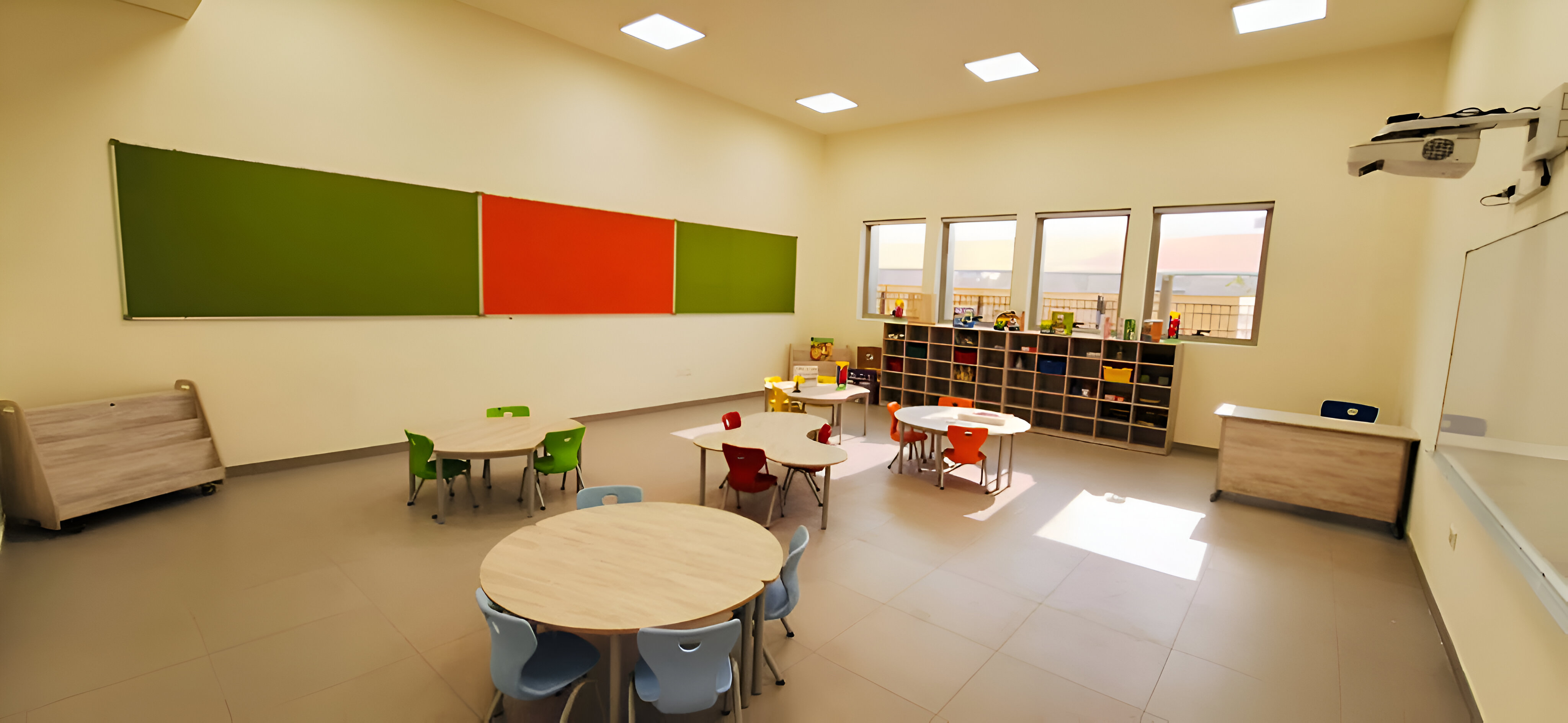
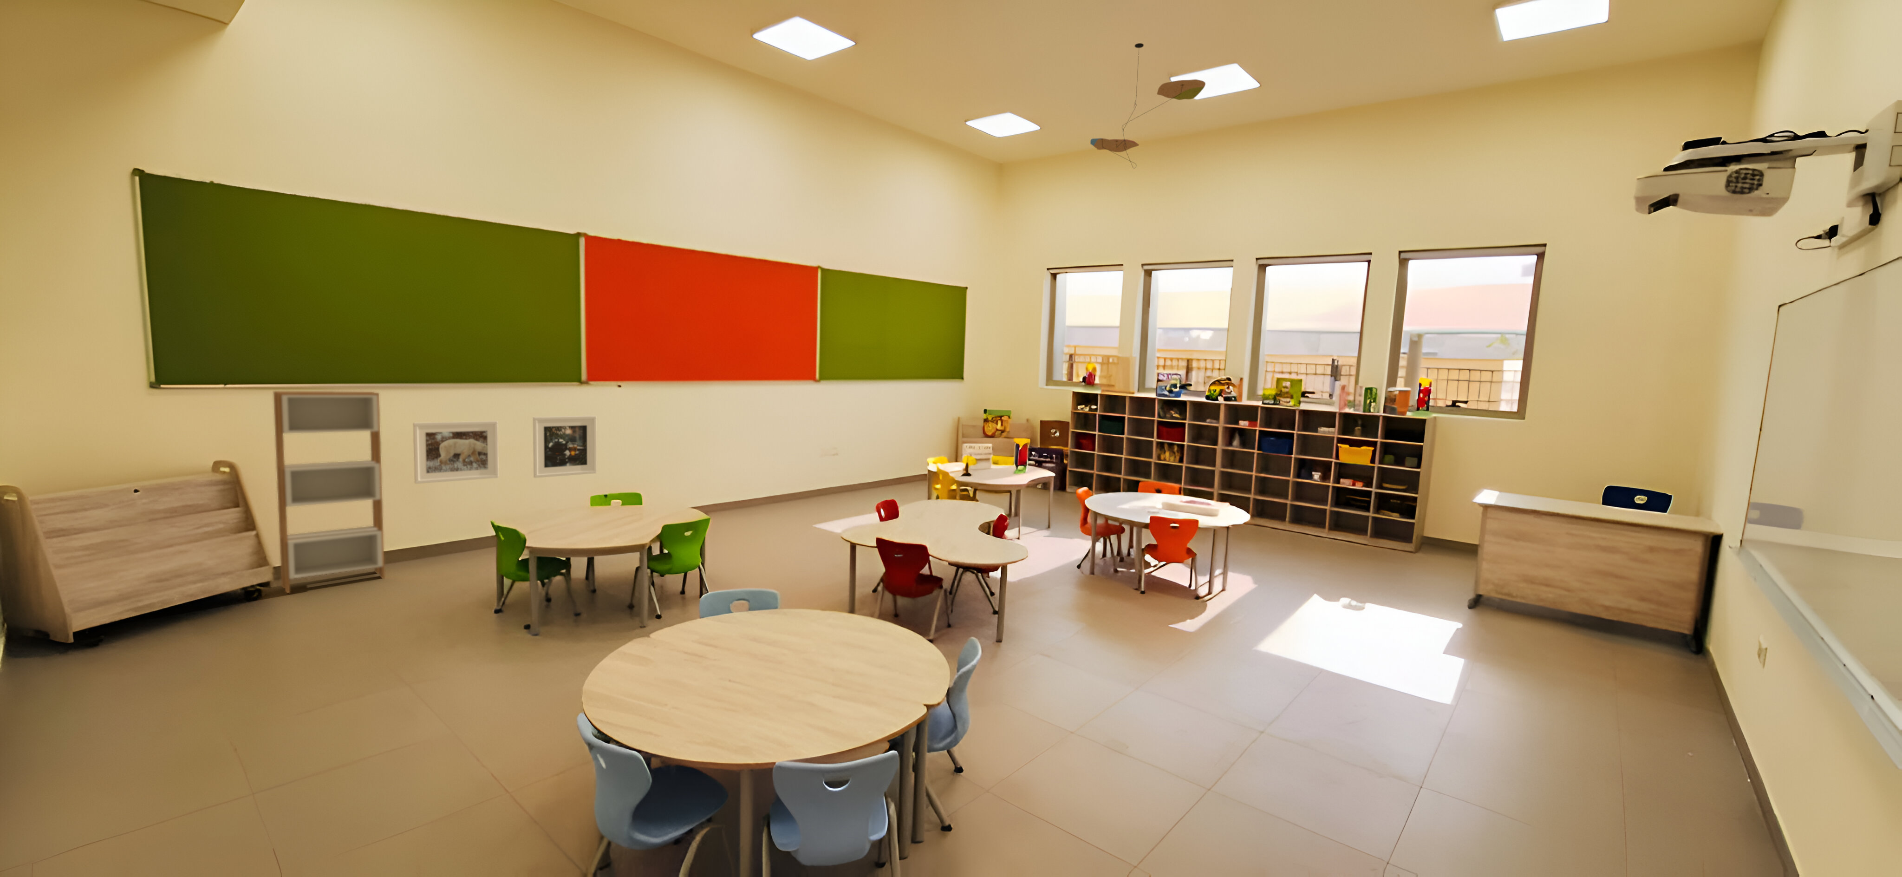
+ ceiling mobile (1148, 112)
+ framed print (457, 451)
+ shelving unit (331, 488)
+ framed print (565, 446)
